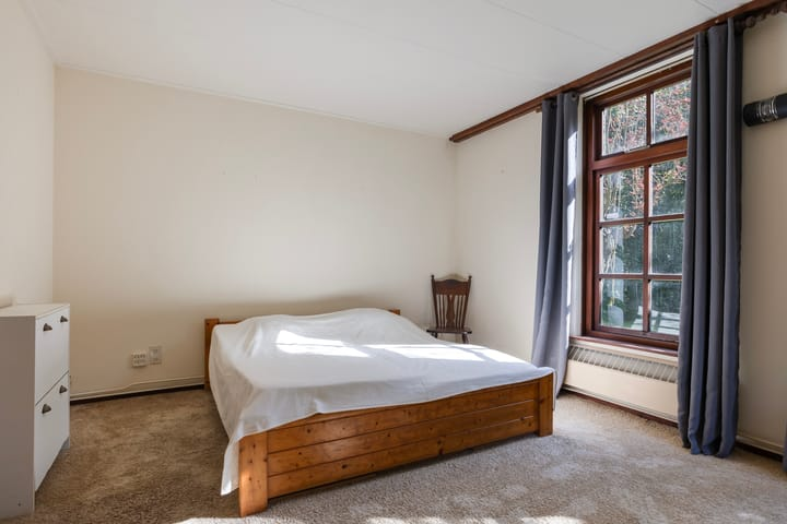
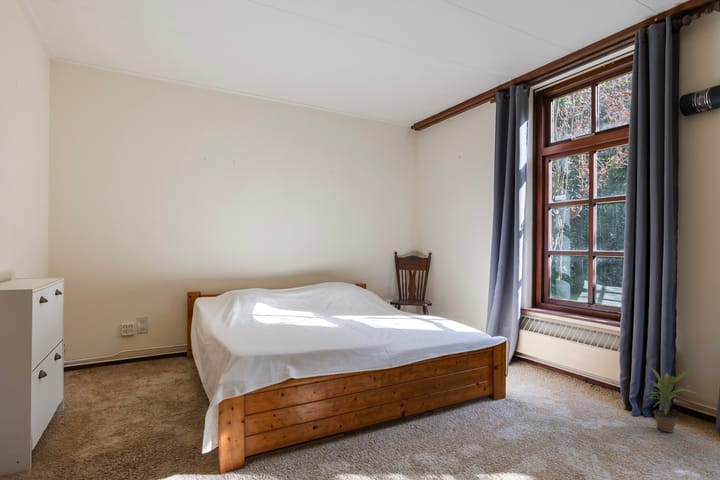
+ potted plant (668, 399)
